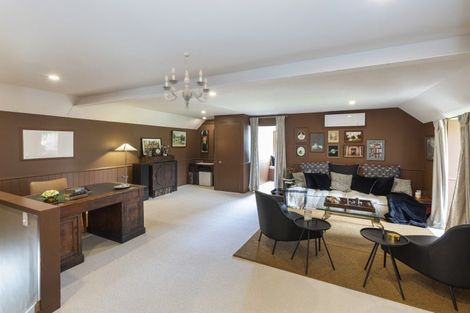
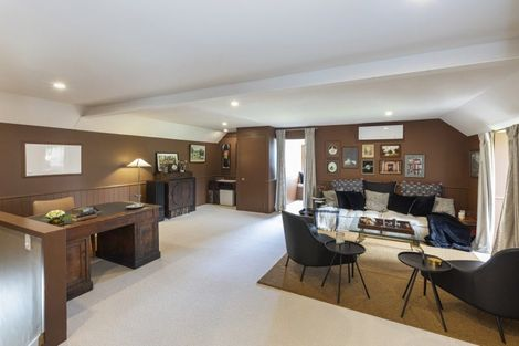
- chandelier (186, 82)
